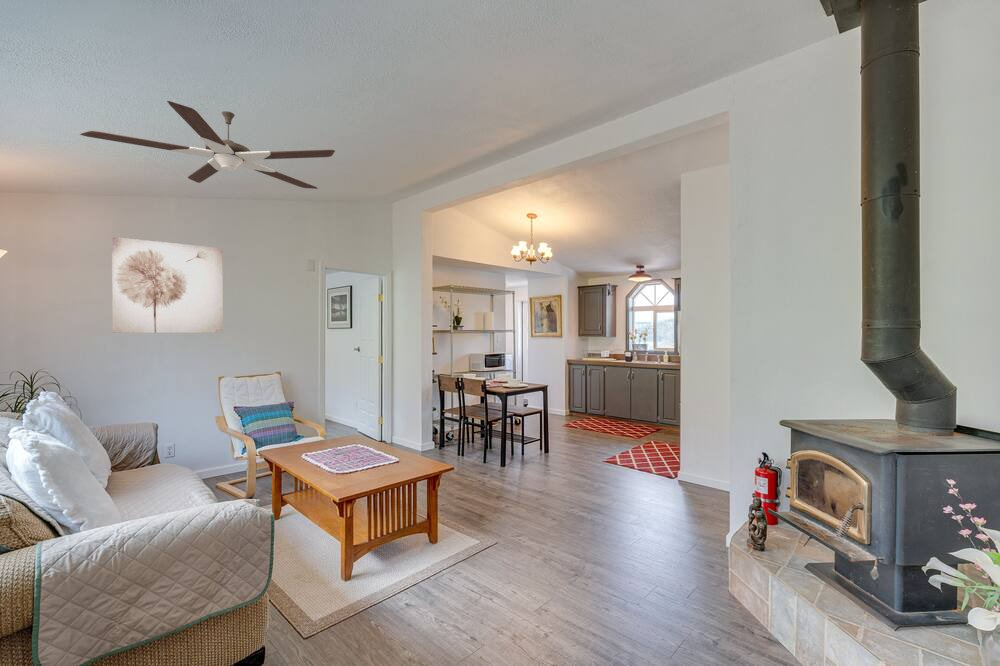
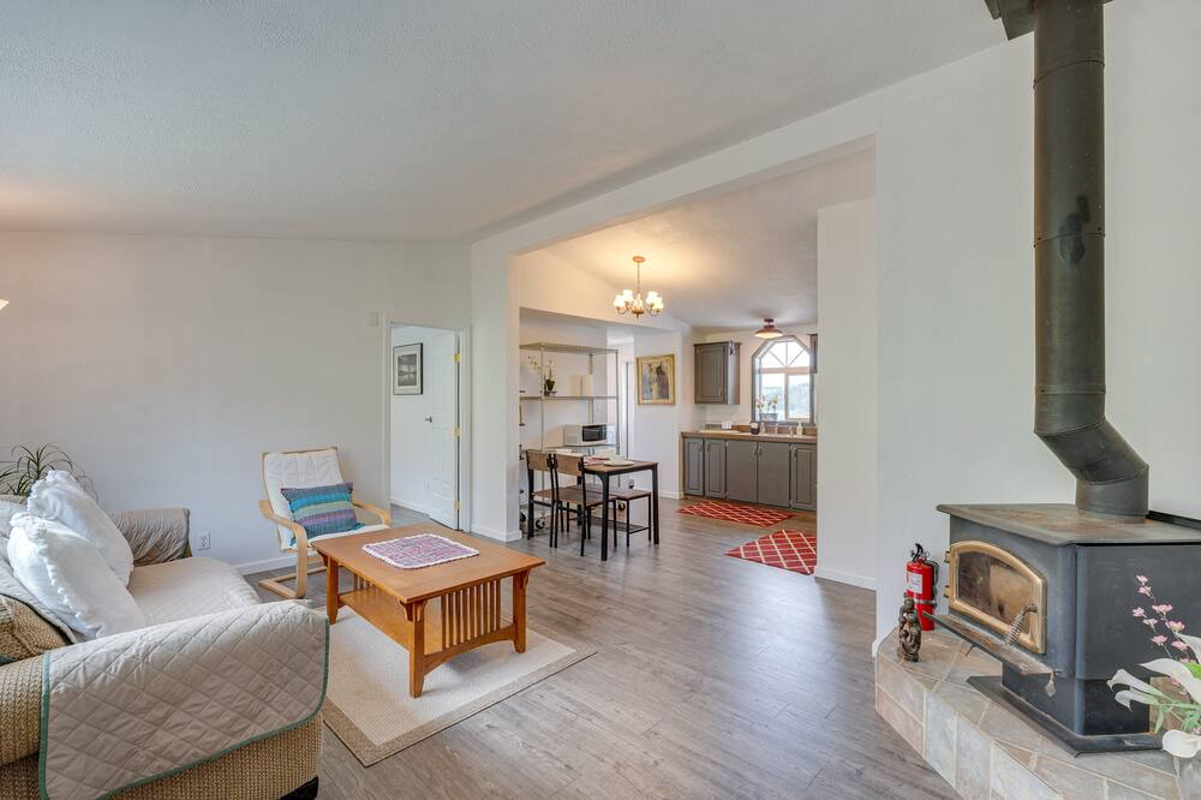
- ceiling fan (218, 140)
- wall art (170, 287)
